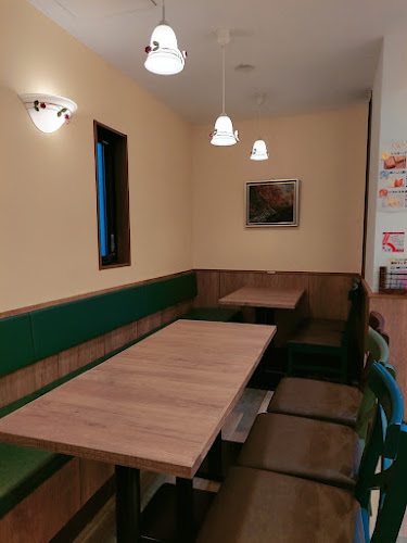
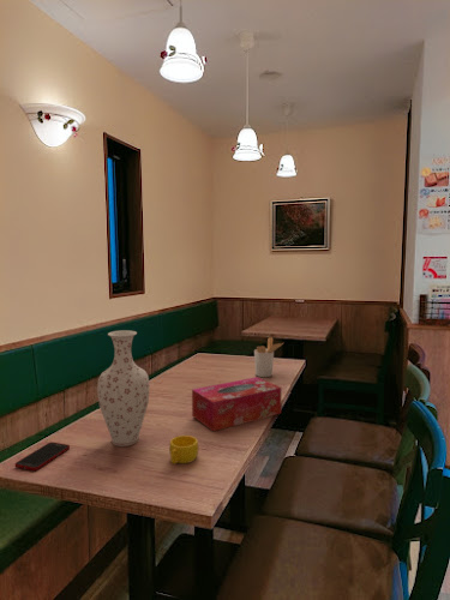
+ cell phone (43, 455)
+ utensil holder (268, 358)
+ cup (181, 451)
+ tissue box (236, 401)
+ vase (124, 386)
